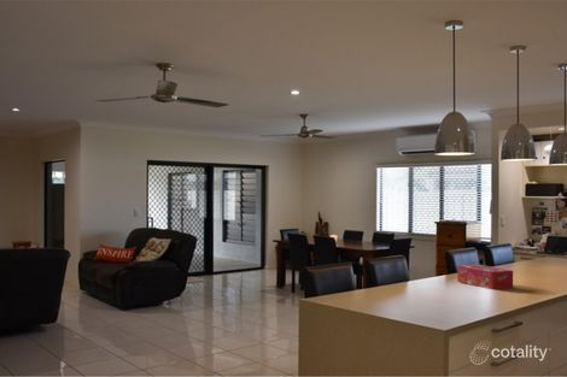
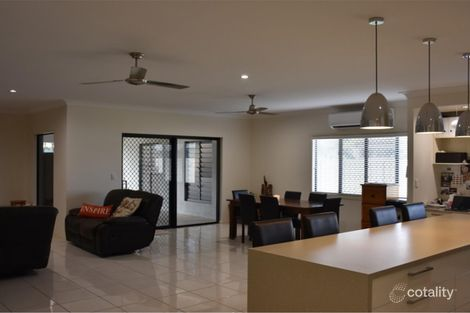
- tissue box (484, 276)
